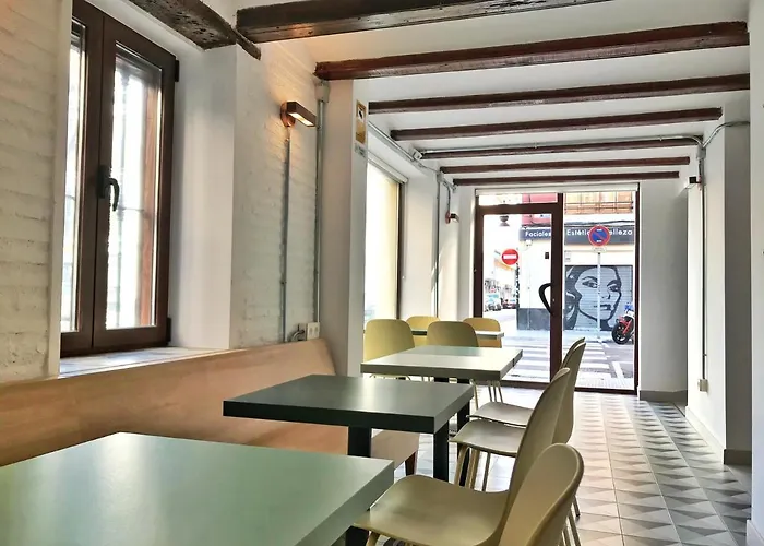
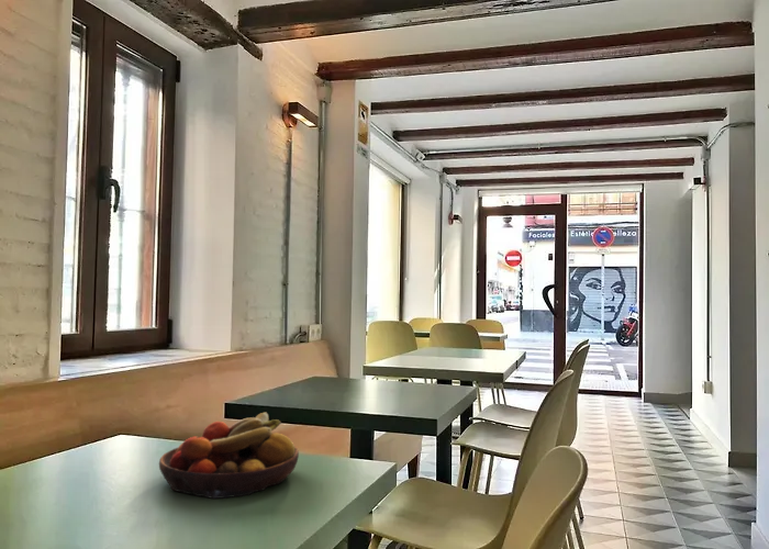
+ fruit bowl (231, 448)
